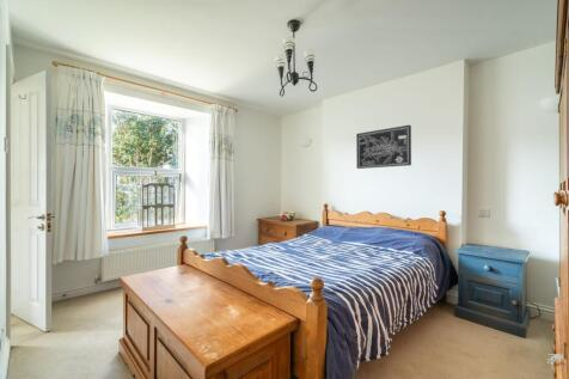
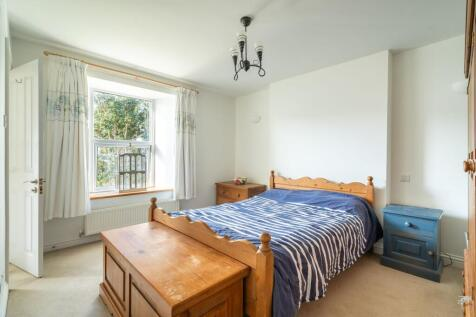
- wall art (381, 148)
